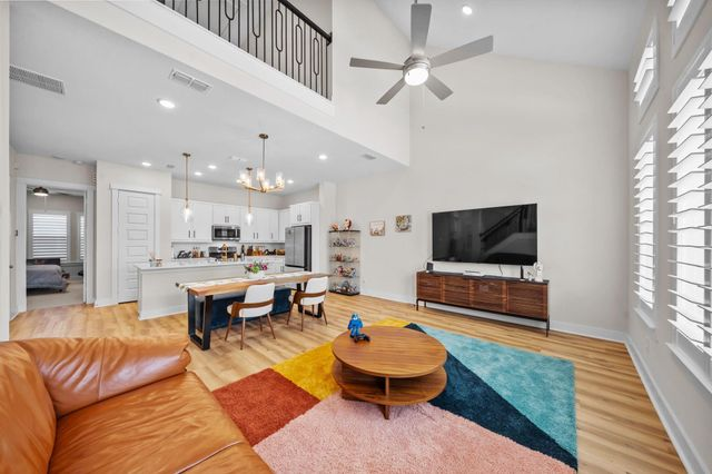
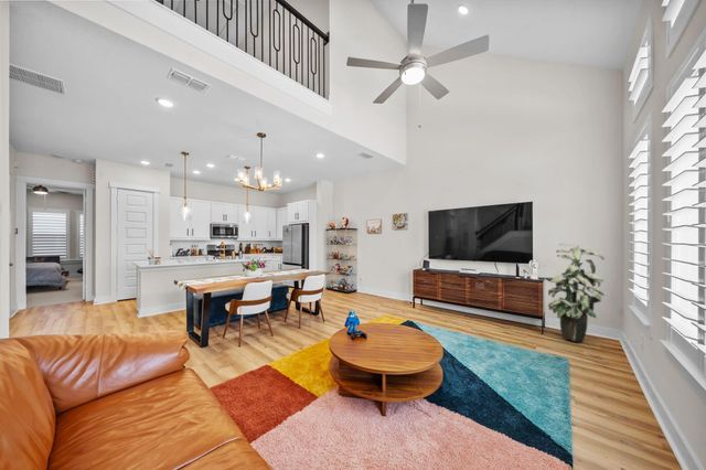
+ indoor plant (571, 291)
